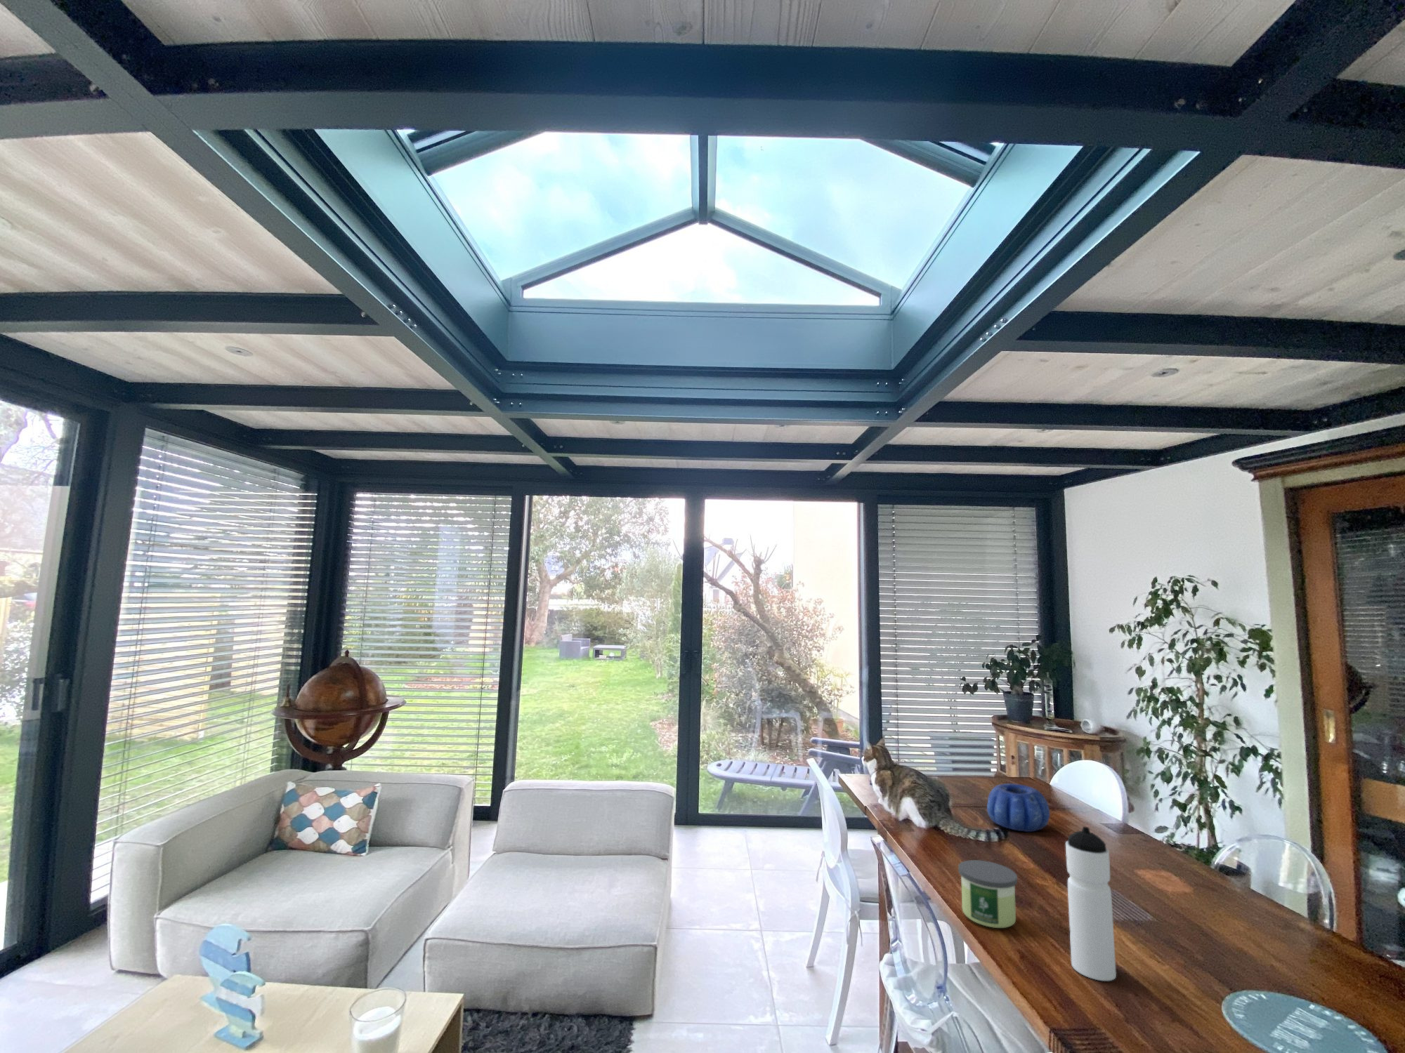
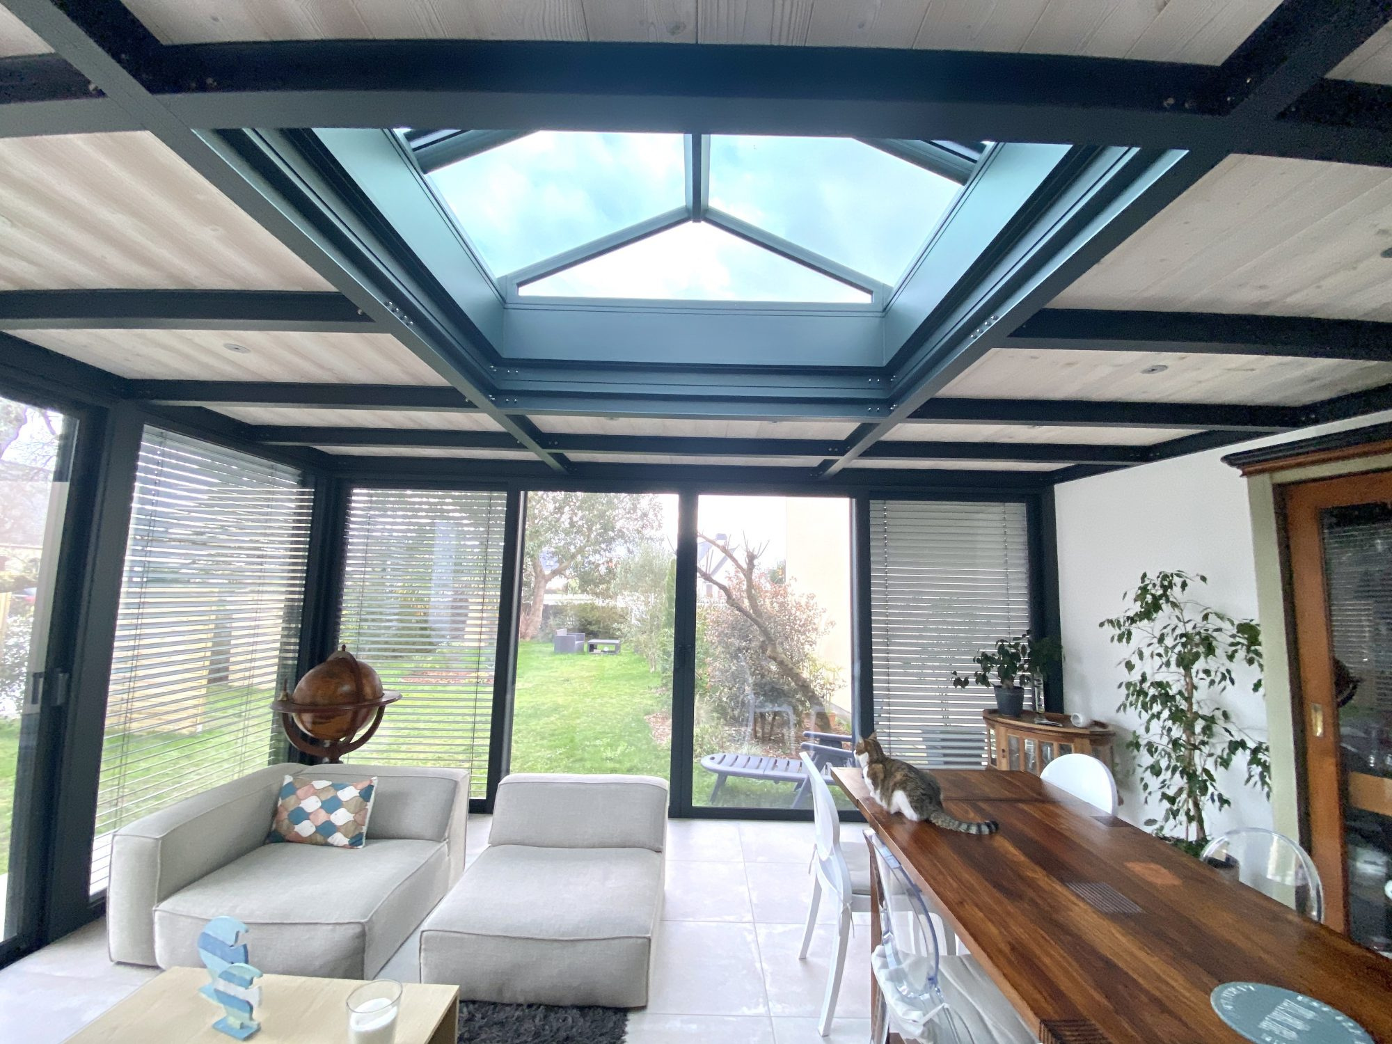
- water bottle (1089, 897)
- decorative bowl (1017, 806)
- candle (988, 894)
